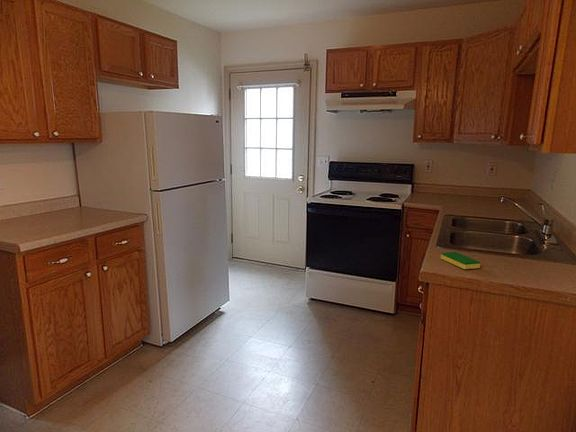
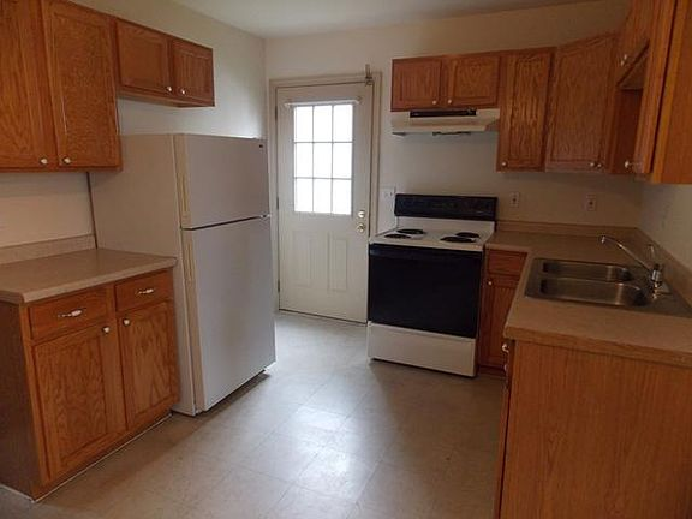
- dish sponge (459, 260)
